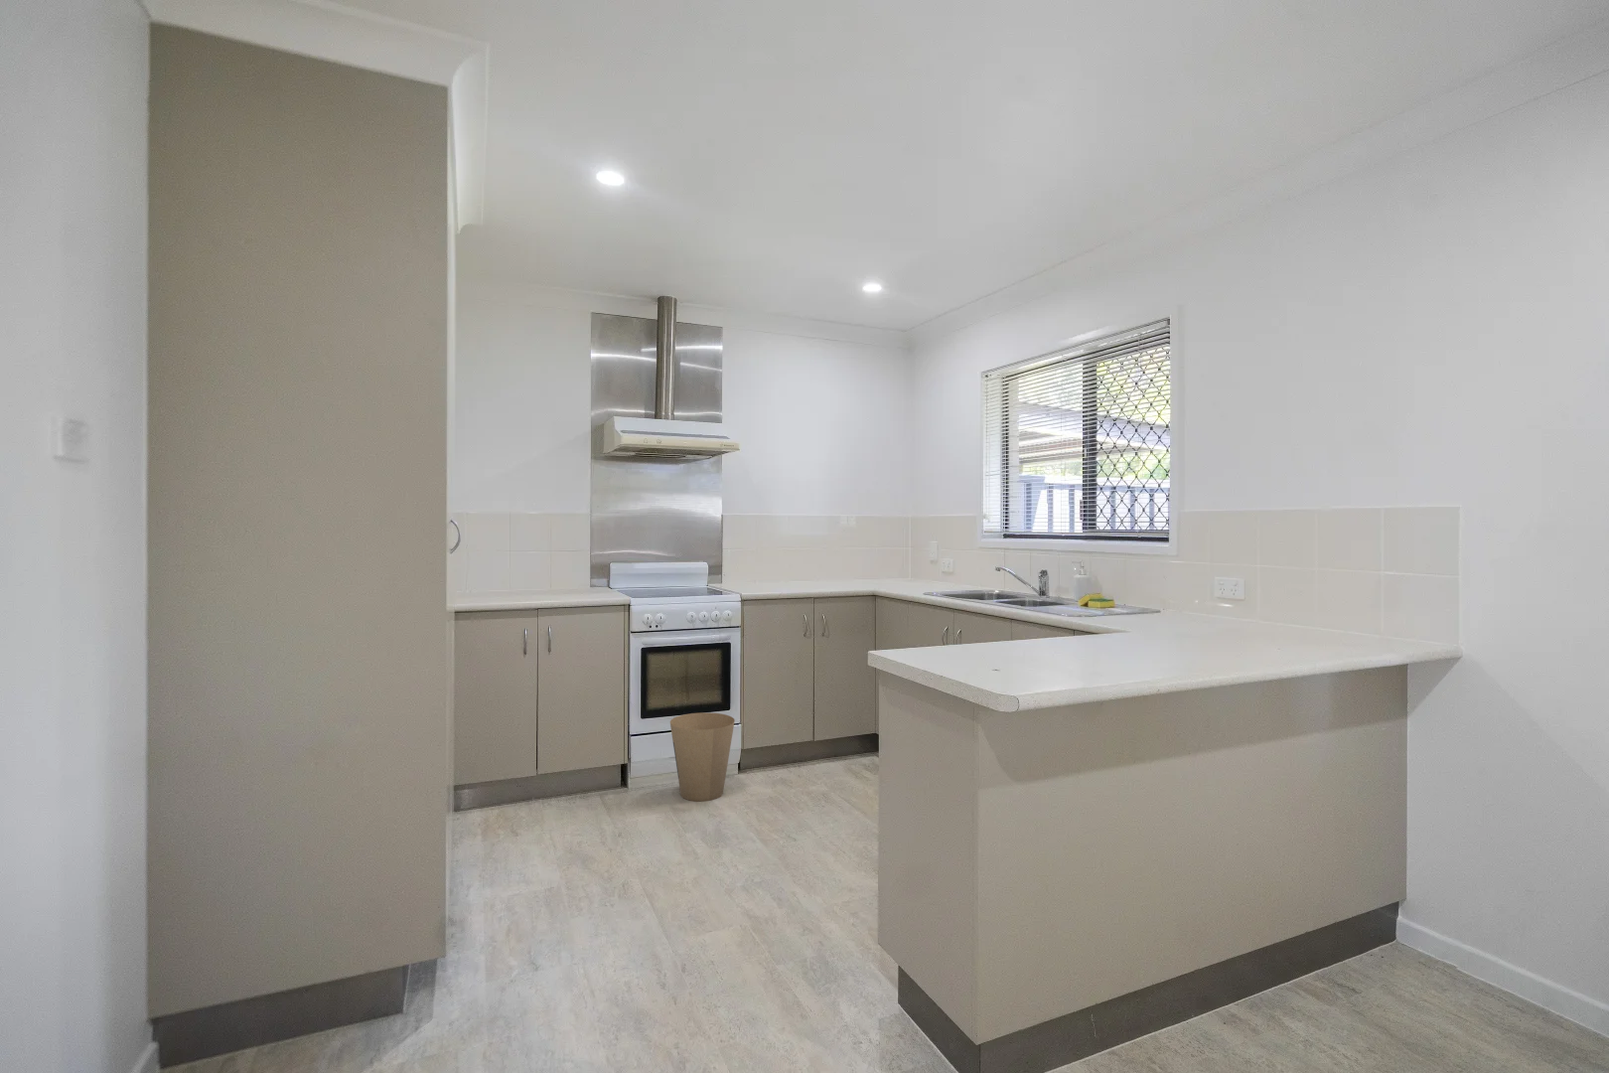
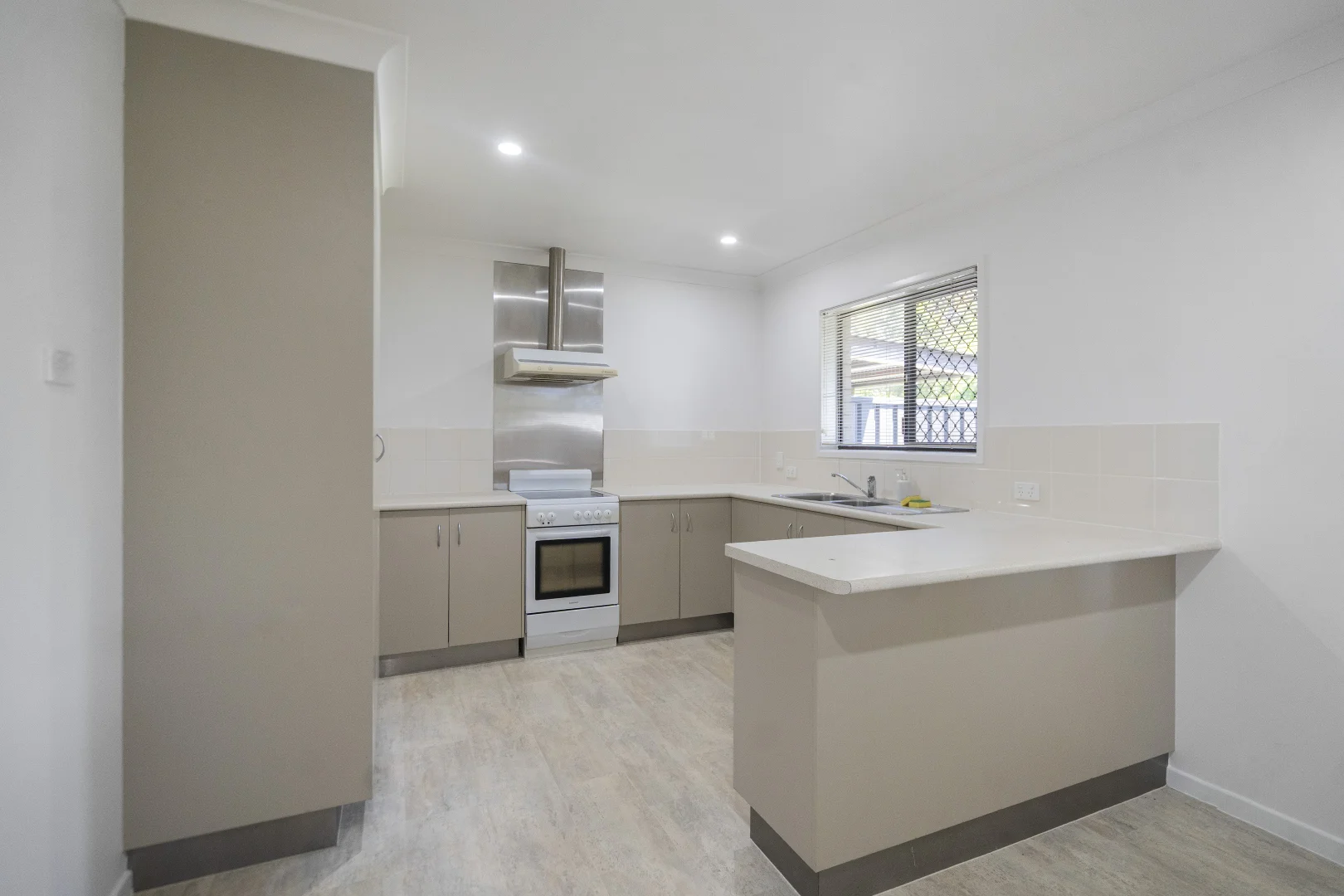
- trash can (703, 757)
